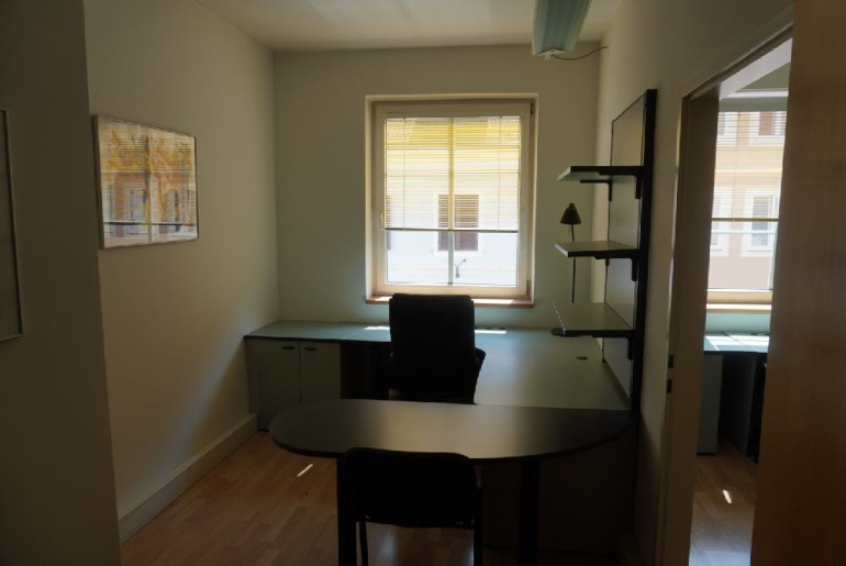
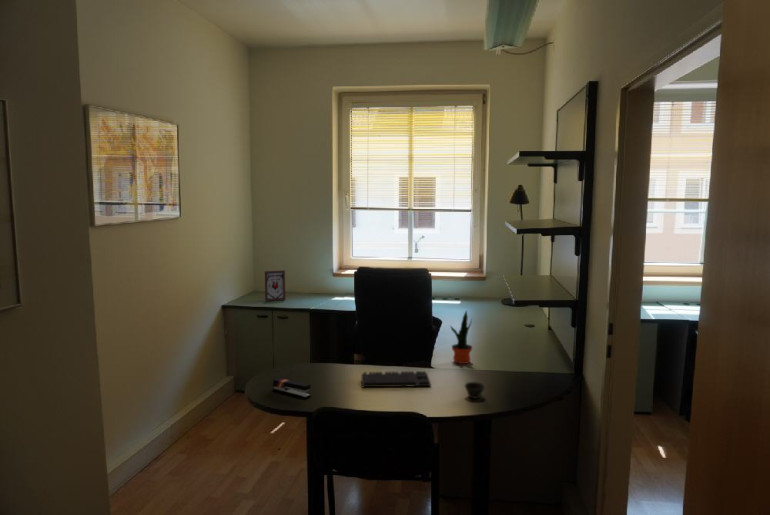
+ stapler (291, 386)
+ picture frame (274, 284)
+ potted plant (462, 336)
+ keyboard (395, 378)
+ cup (475, 390)
